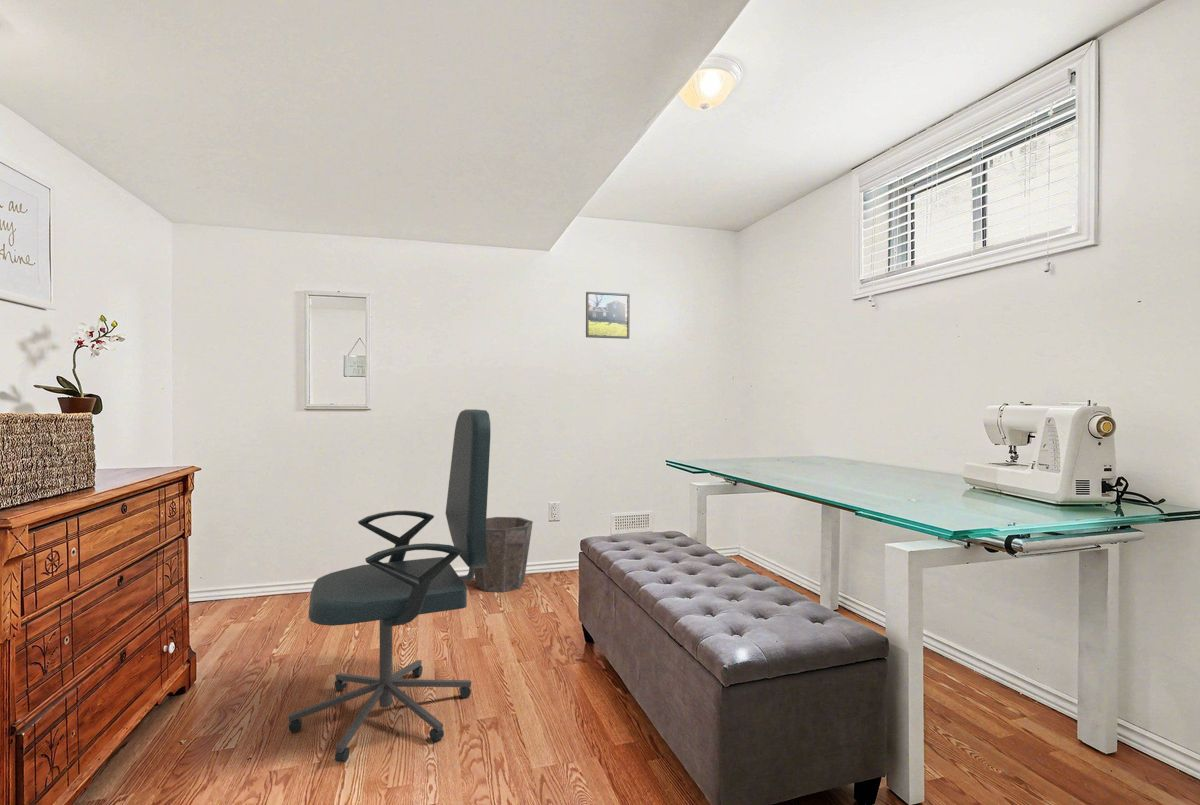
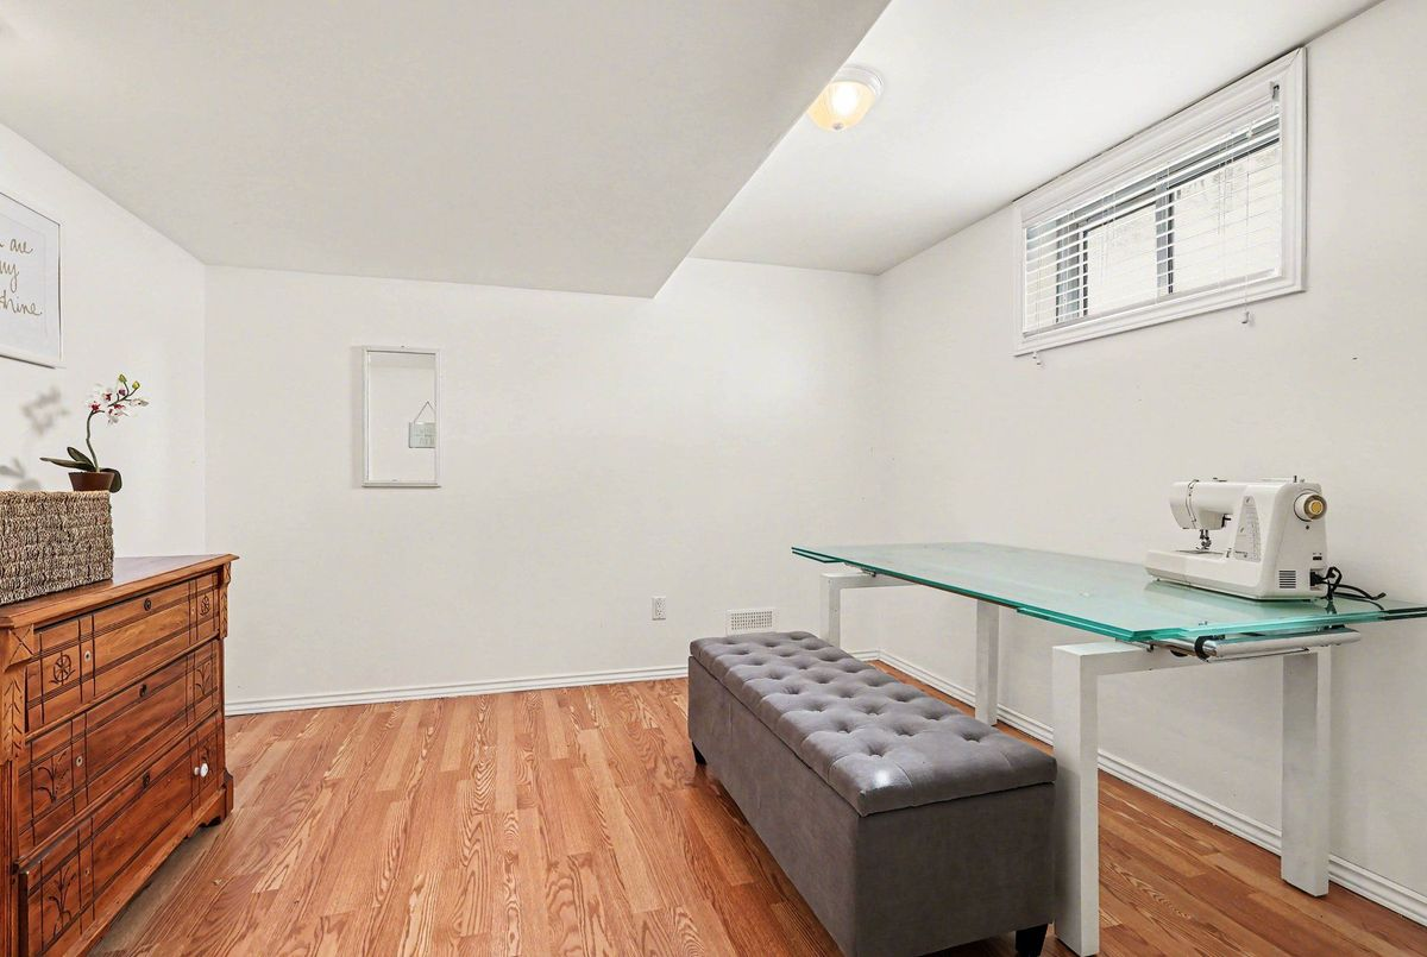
- waste bin (500, 553)
- office chair (401, 560)
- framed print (607, 315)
